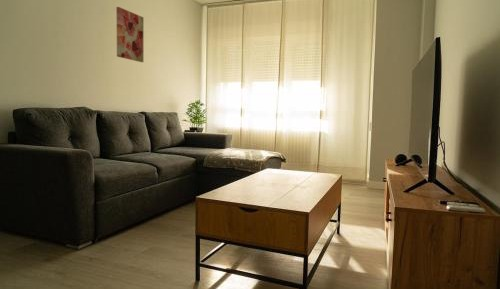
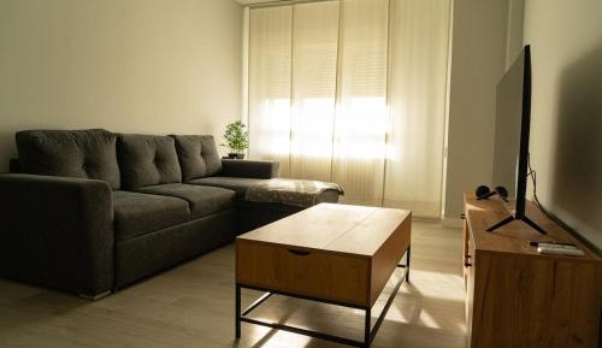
- wall art (130, 36)
